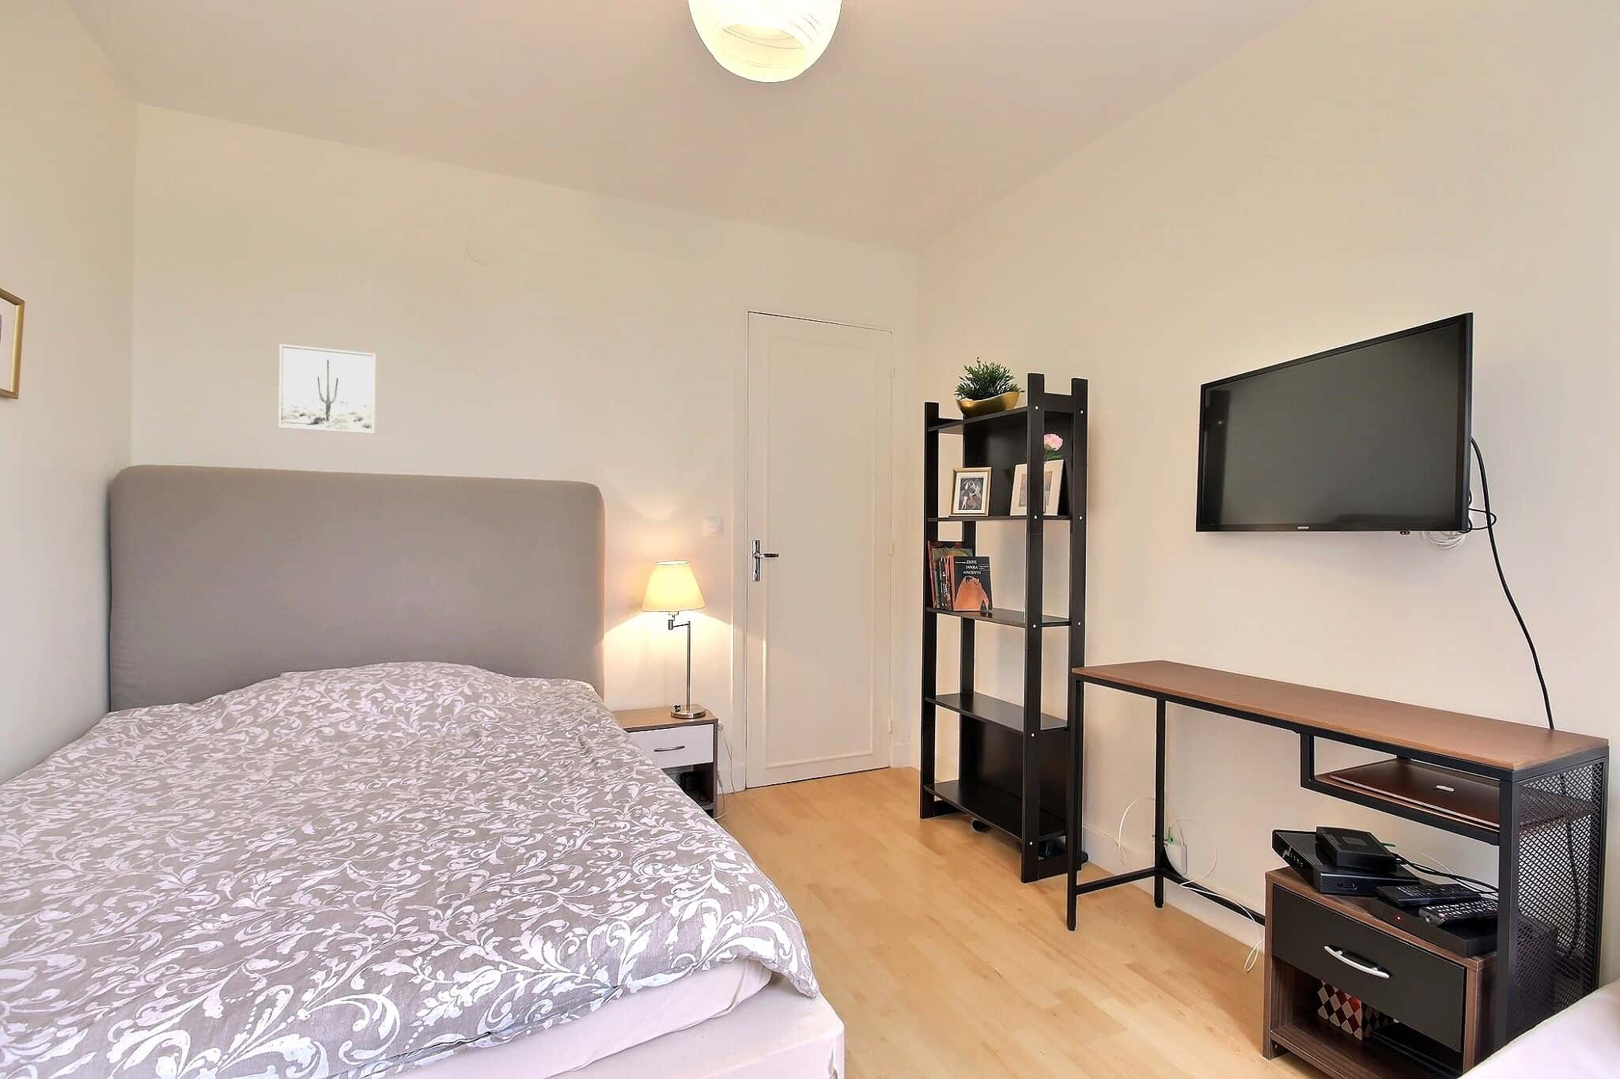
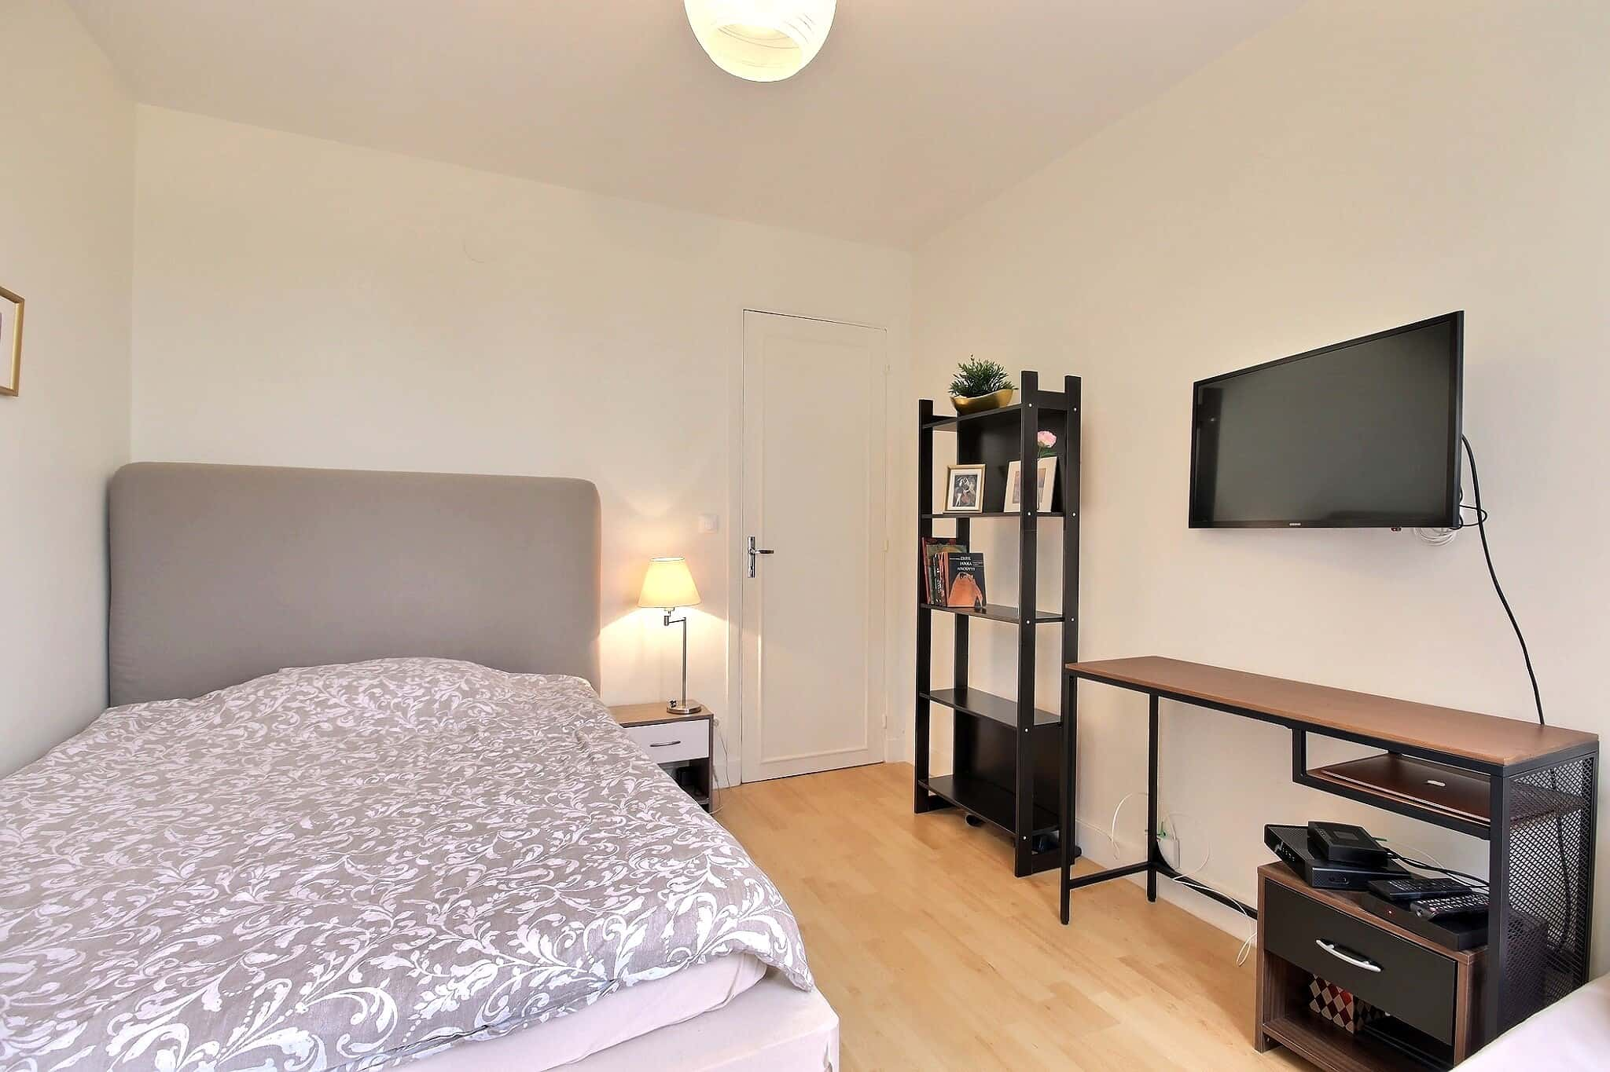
- wall art (329, 390)
